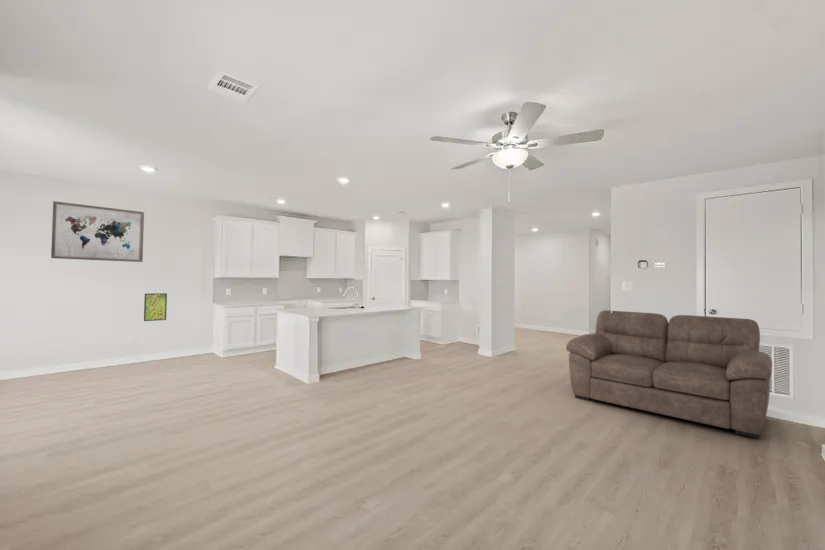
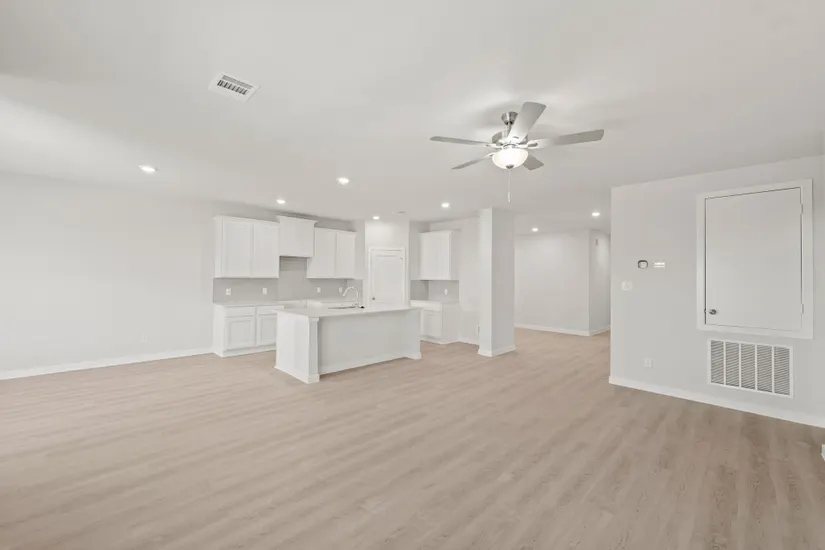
- wall art (100, 233)
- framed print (155, 306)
- sofa (661, 360)
